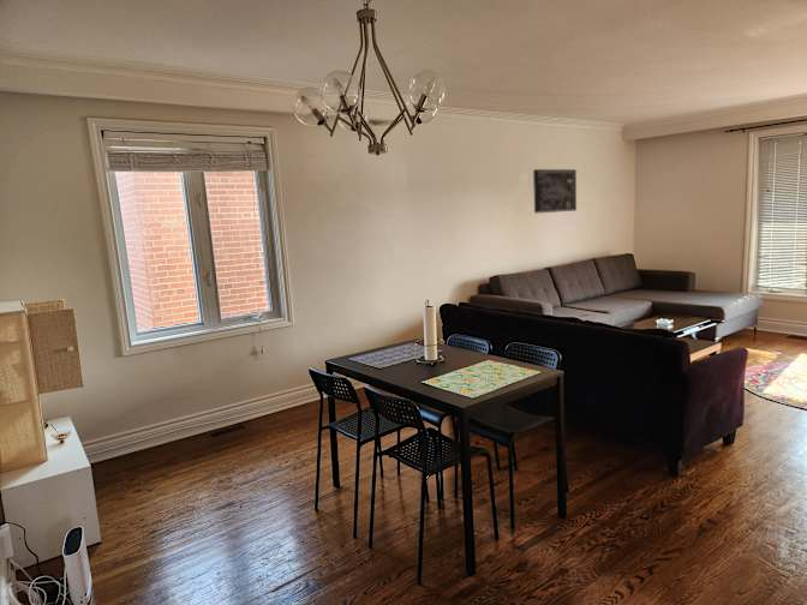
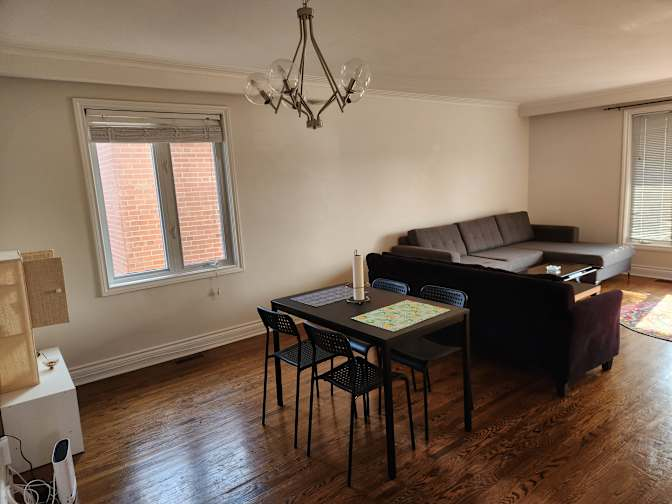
- wall art (555, 191)
